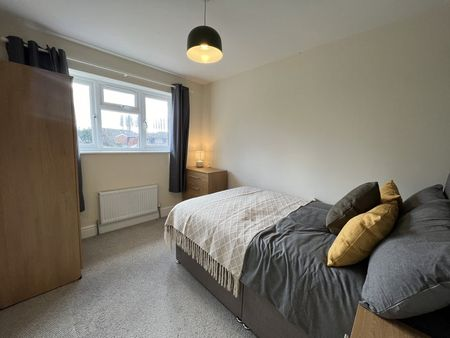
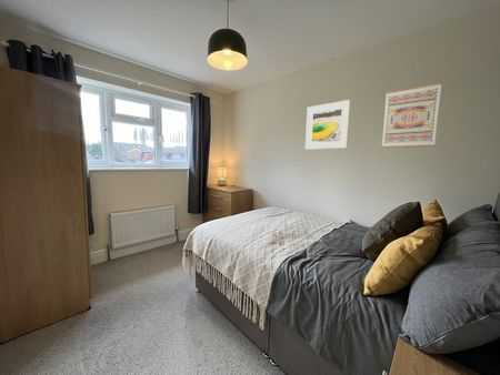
+ wall art (409, 118)
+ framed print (326, 126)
